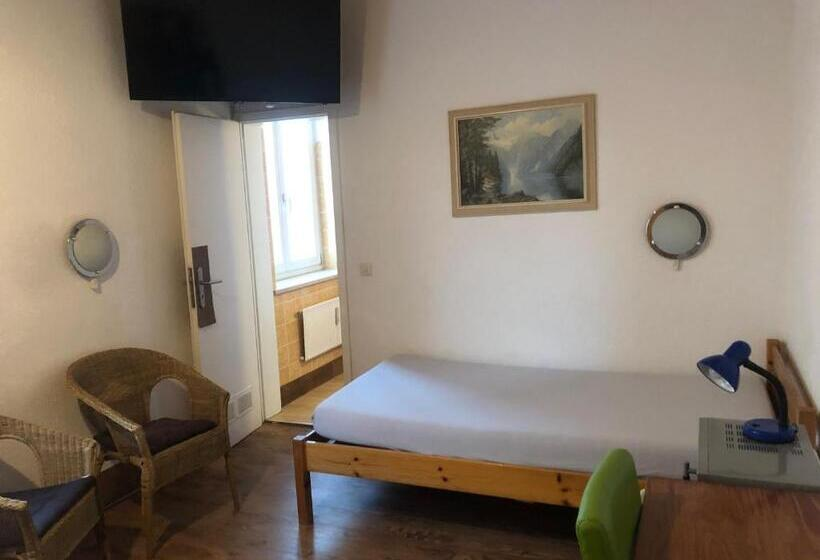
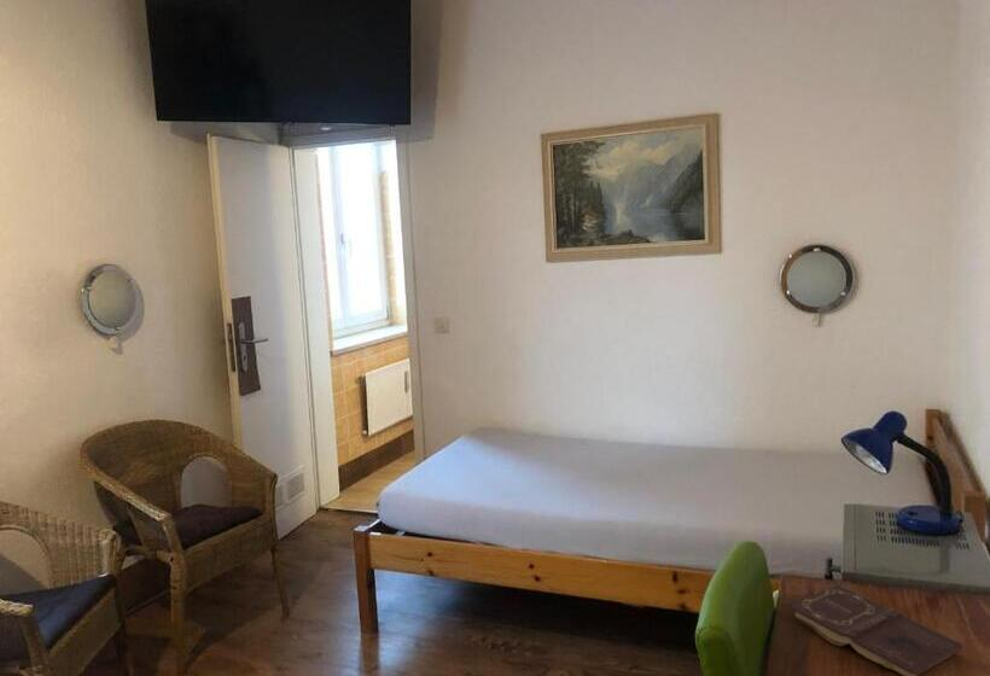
+ book (870, 629)
